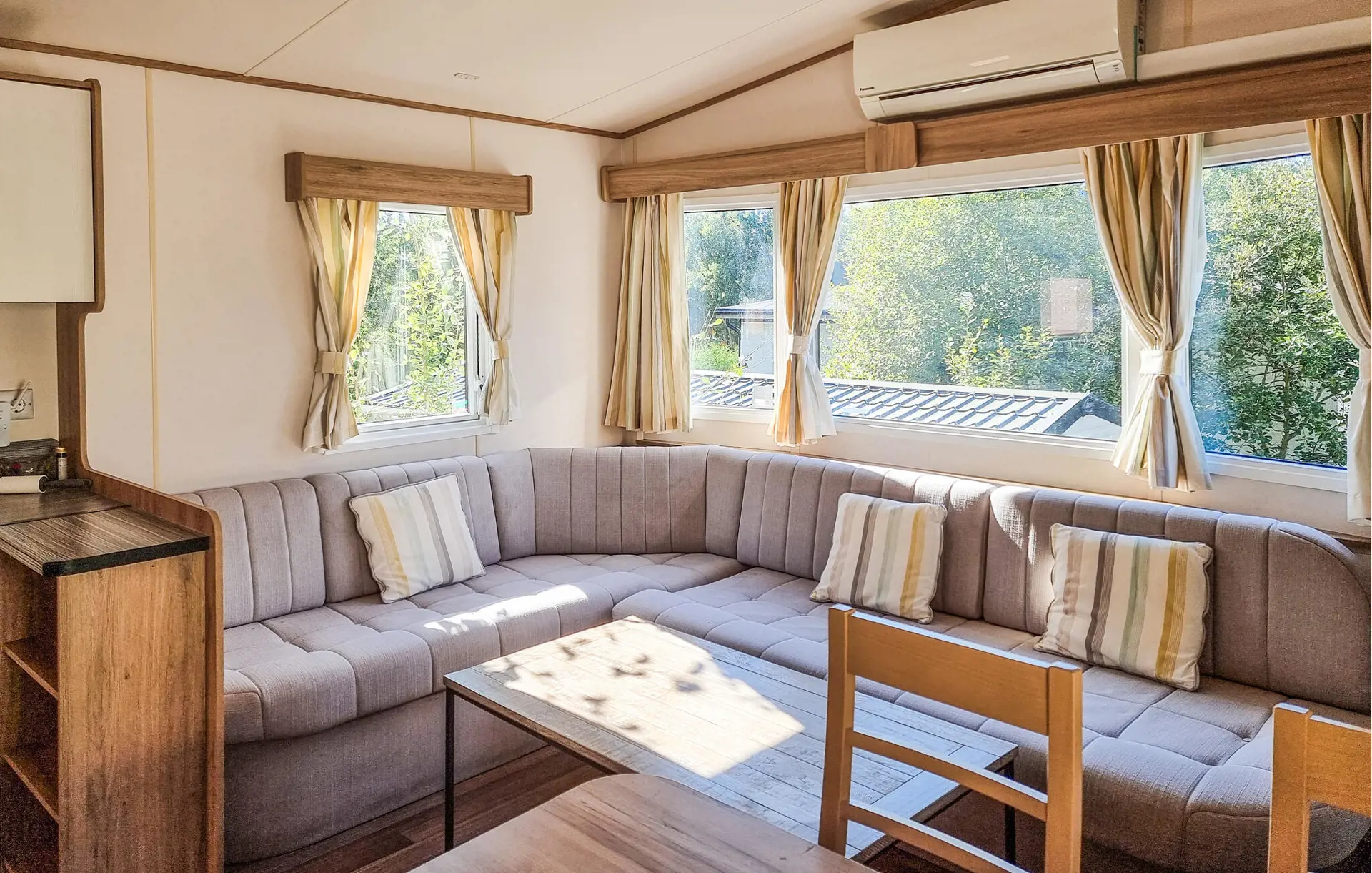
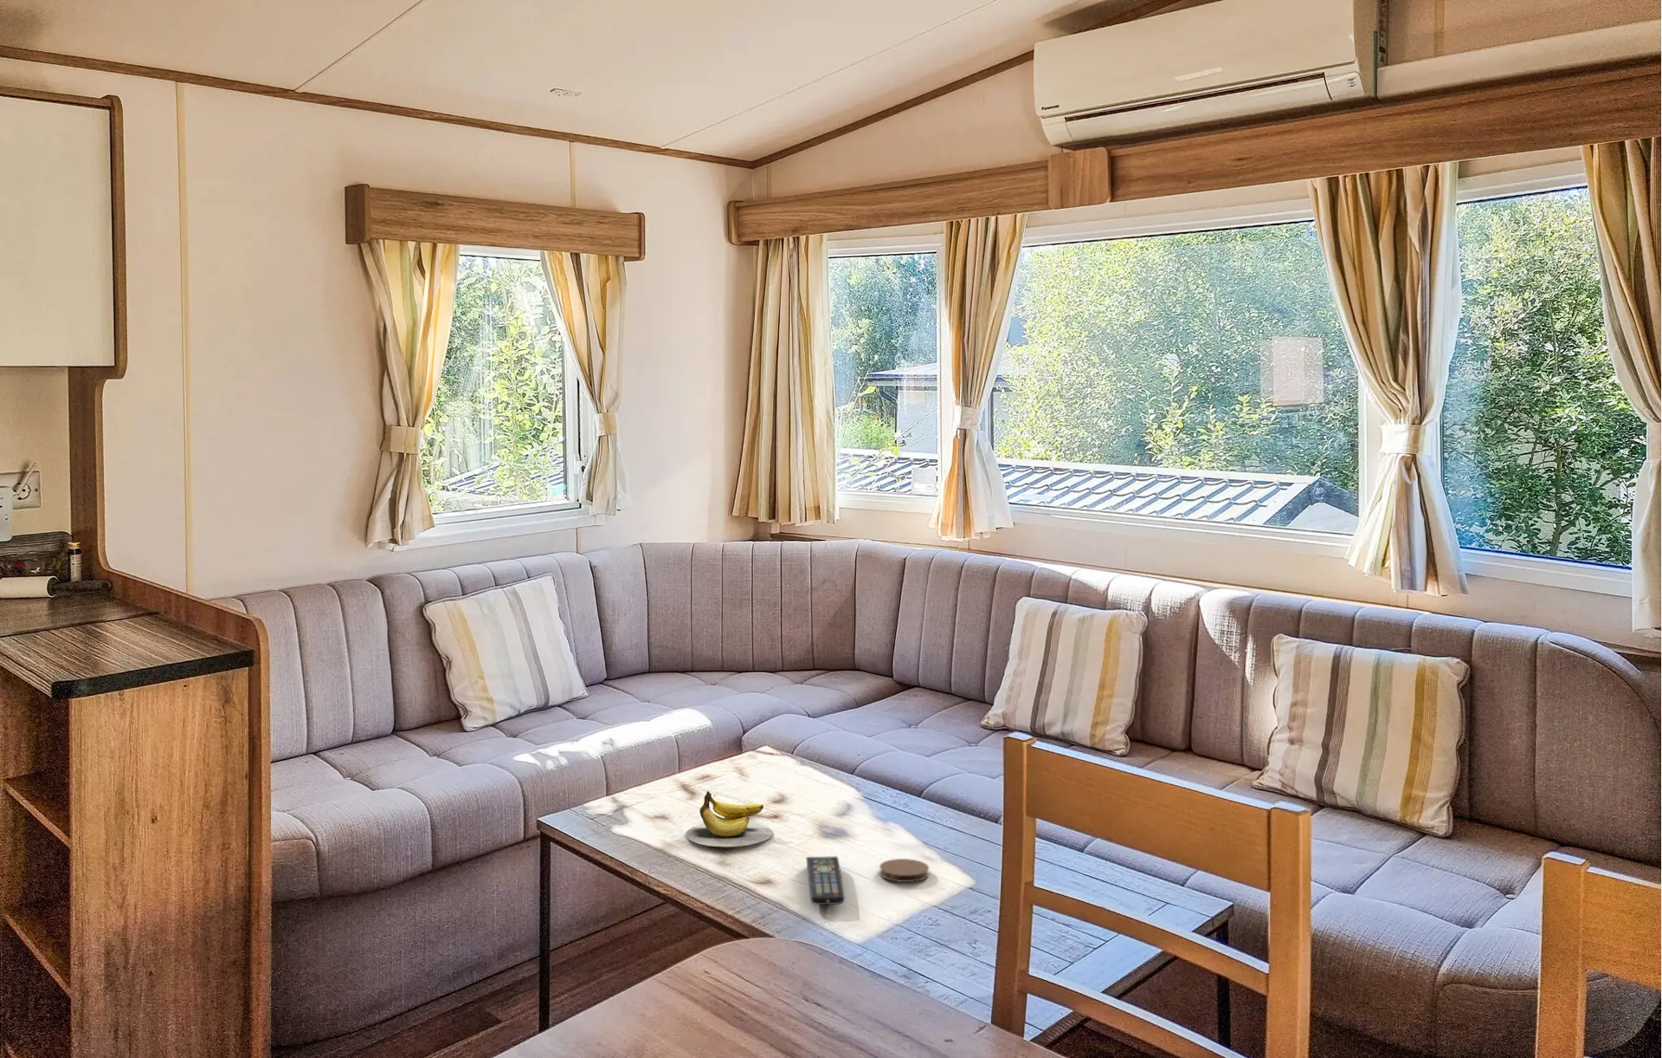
+ remote control (824, 877)
+ banana (729, 812)
+ coaster (904, 870)
